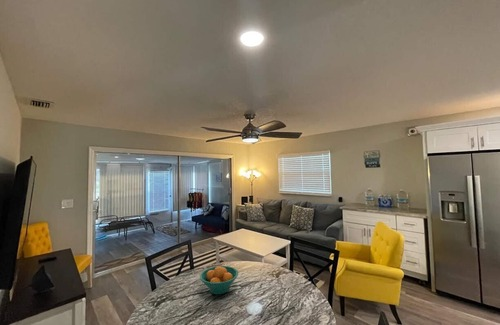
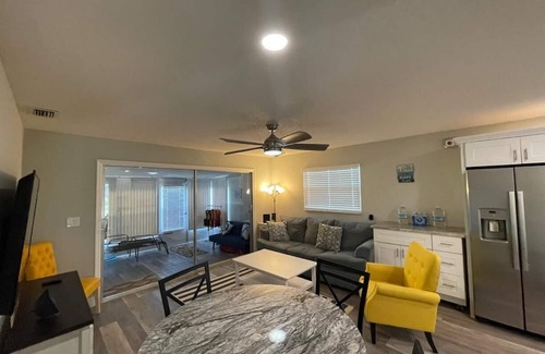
- fruit bowl (219, 278)
